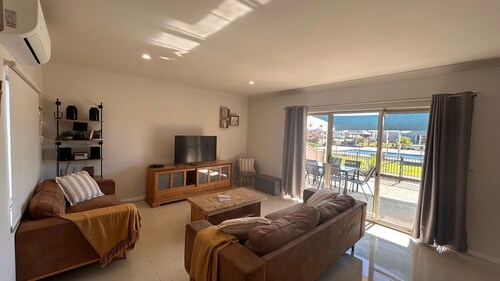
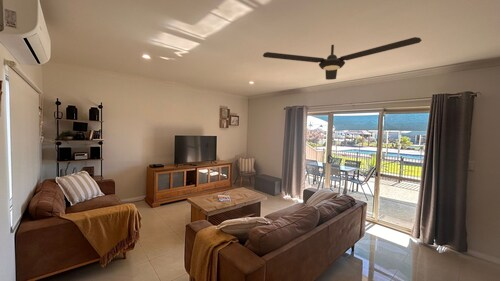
+ ceiling fan (331, 62)
